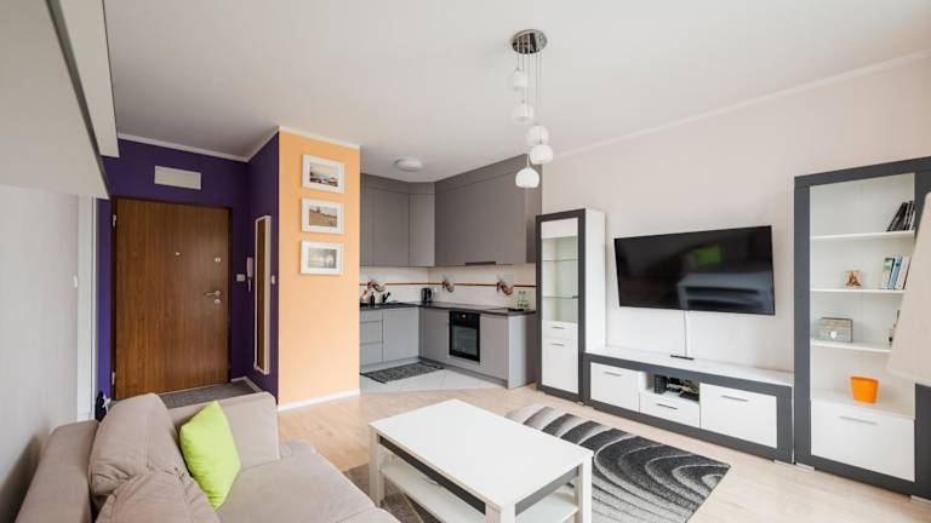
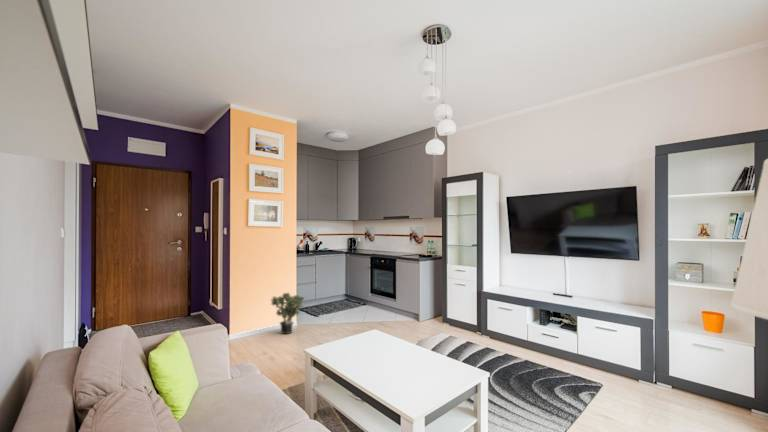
+ potted plant (288, 312)
